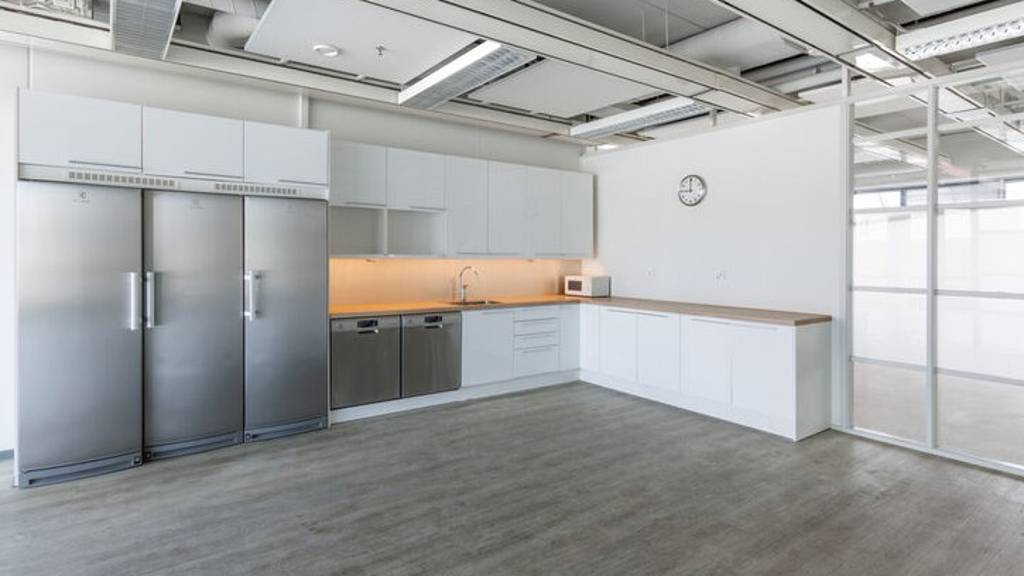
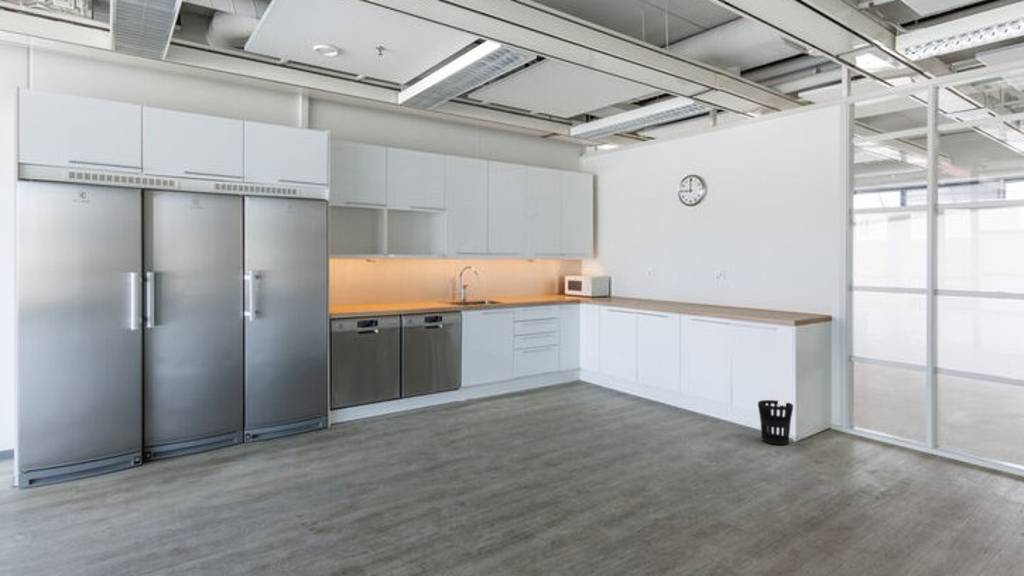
+ wastebasket (775, 422)
